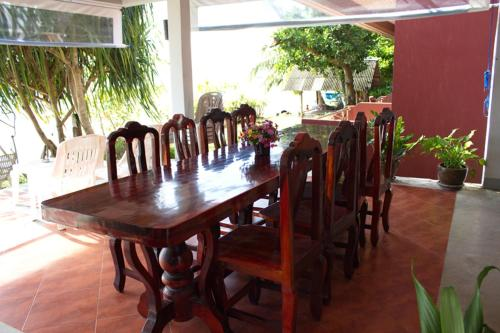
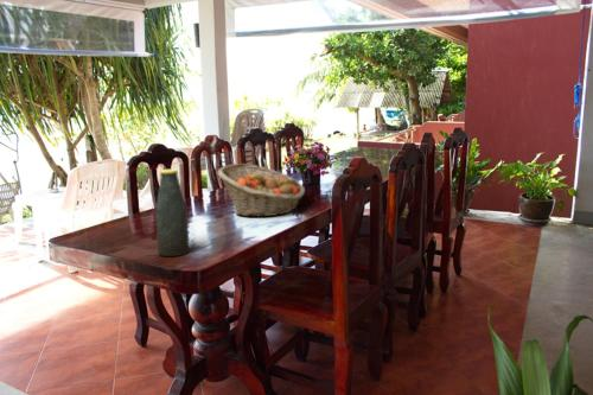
+ bottle (171, 211)
+ fruit basket (262, 187)
